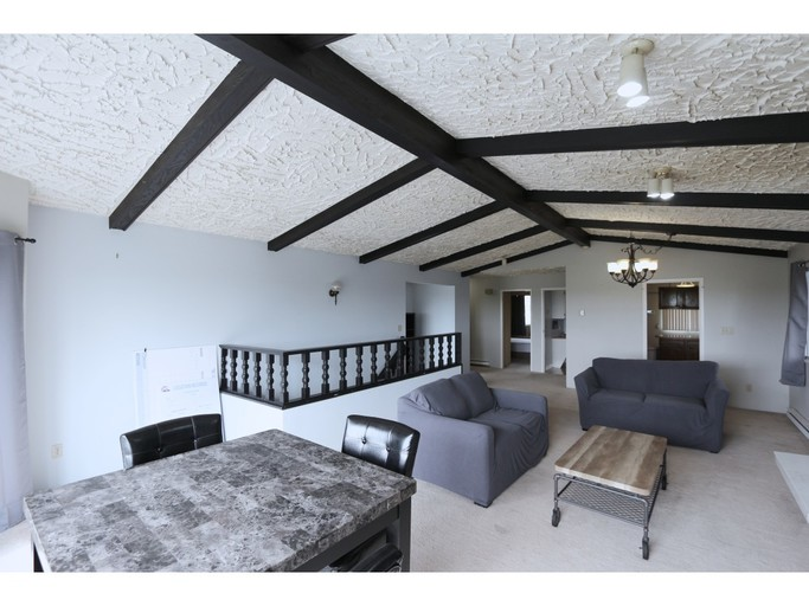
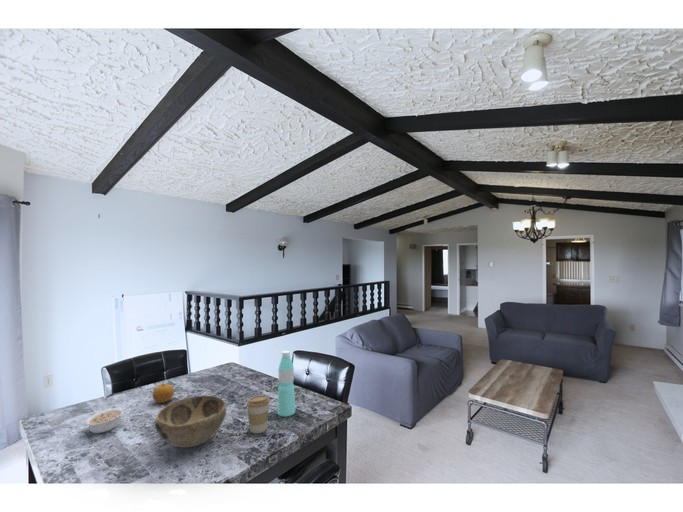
+ coffee cup (258, 413)
+ decorative bowl (192, 424)
+ water bottle (286, 381)
+ legume (106, 419)
+ fruit (163, 391)
